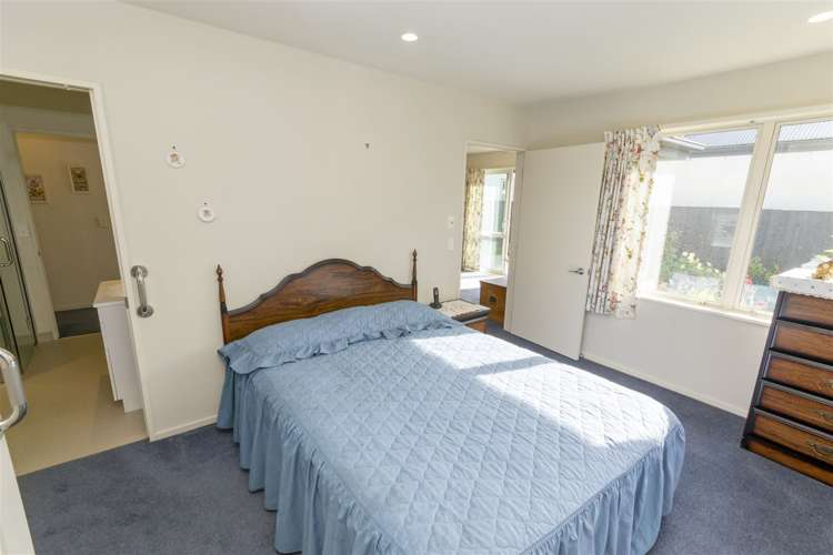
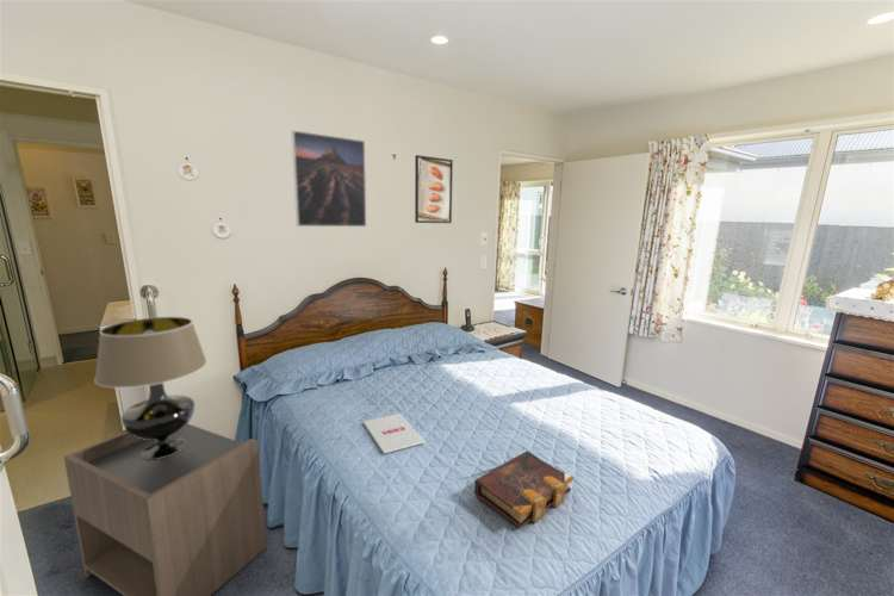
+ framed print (331, 181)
+ book (523, 485)
+ table lamp (156, 389)
+ magazine (392, 432)
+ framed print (434, 191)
+ nightstand (175, 503)
